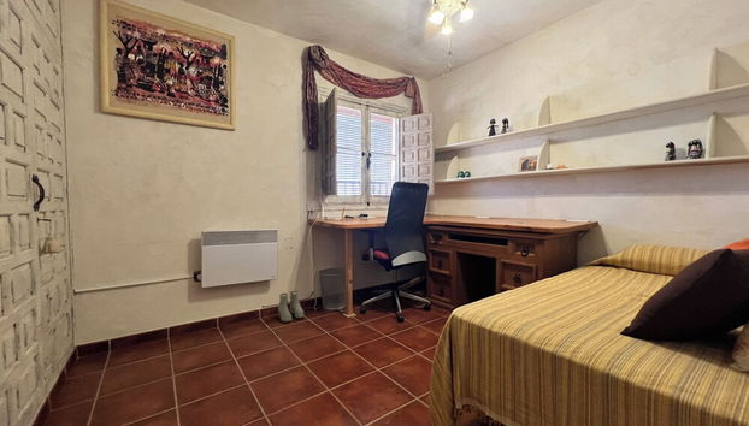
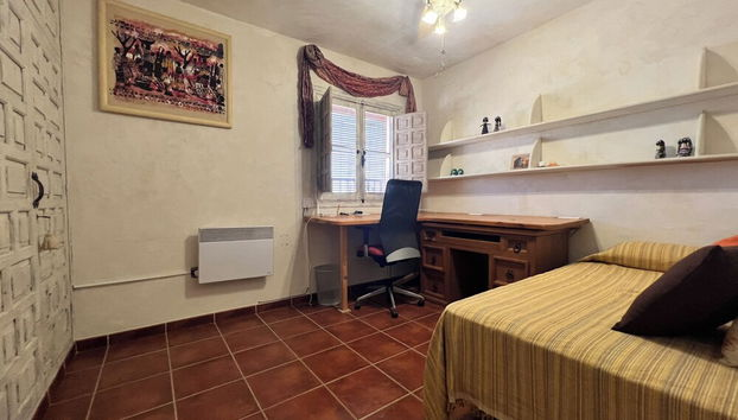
- boots (290, 304)
